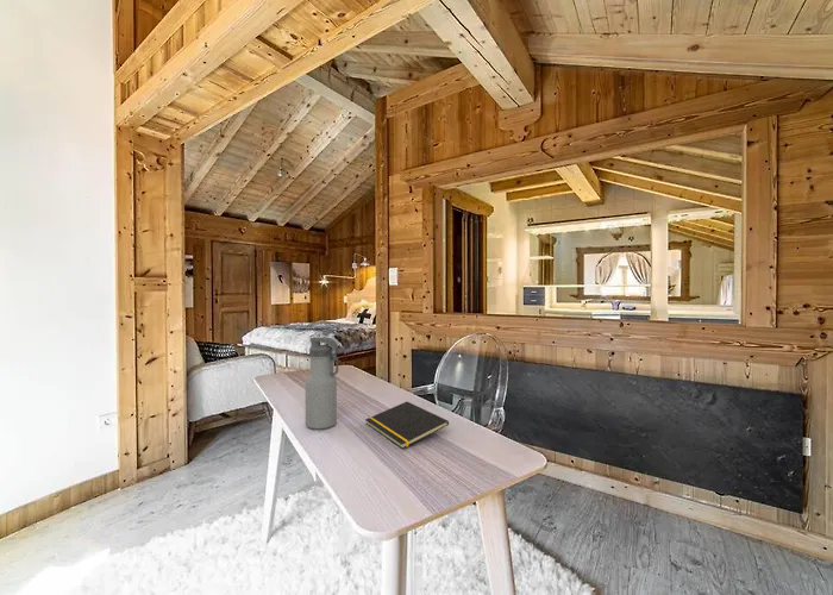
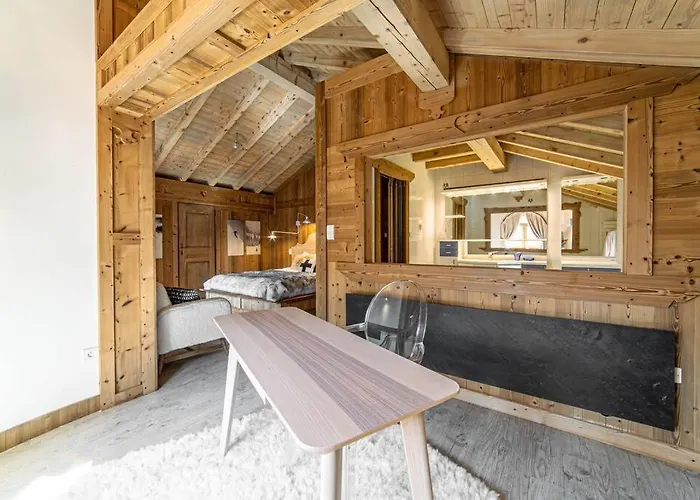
- notepad (405, 421)
- water bottle (321, 381)
